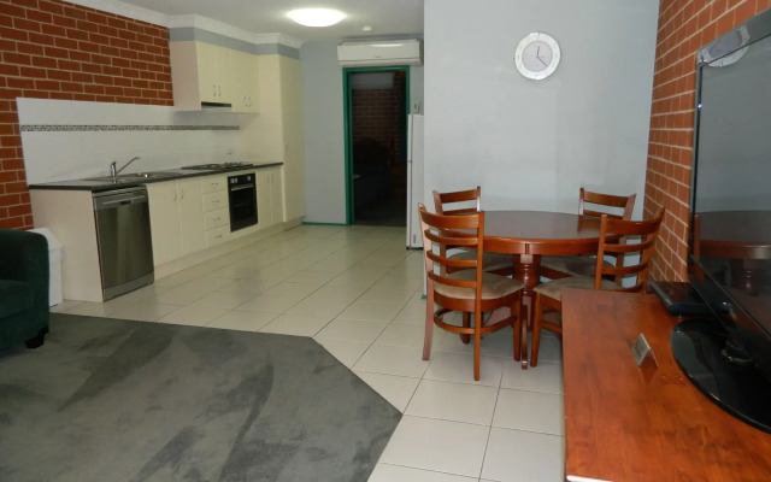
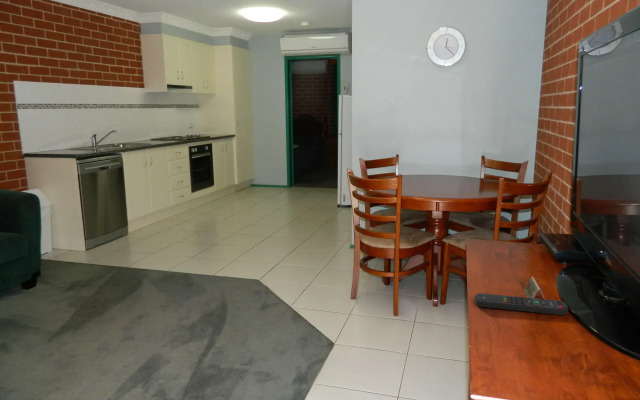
+ remote control (519, 303)
